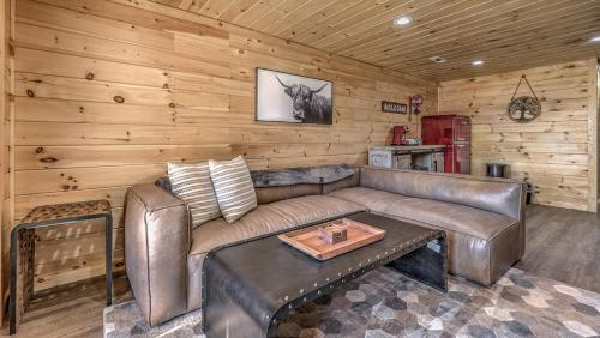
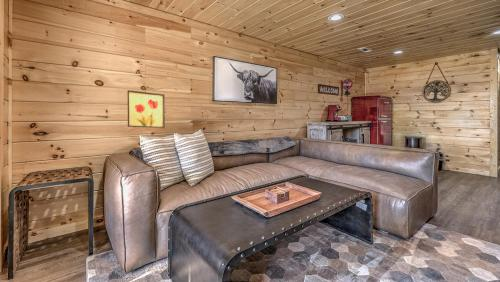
+ wall art (146, 109)
